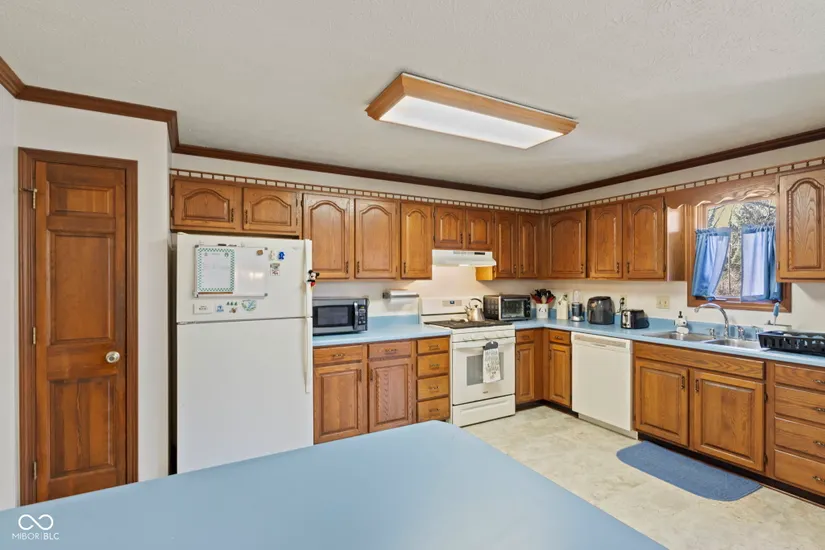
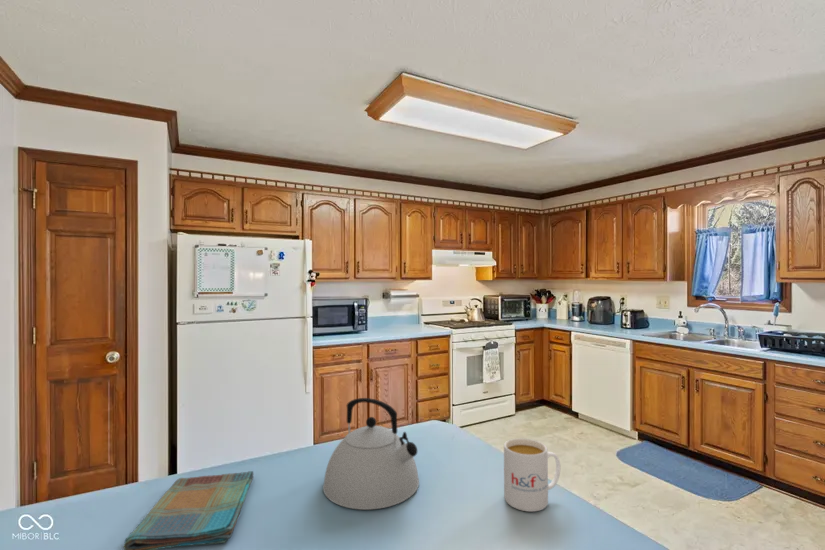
+ dish towel (198, 504)
+ kettle (373, 441)
+ mug (533, 472)
